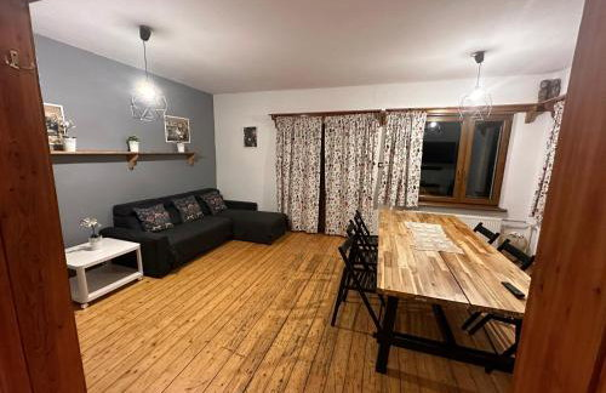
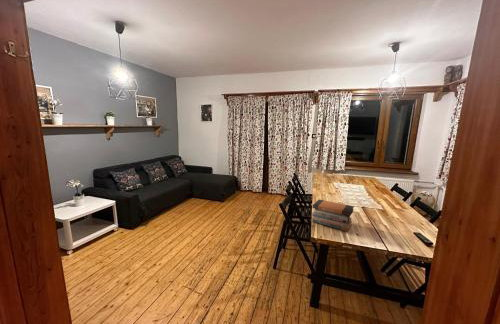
+ book stack (332, 214)
